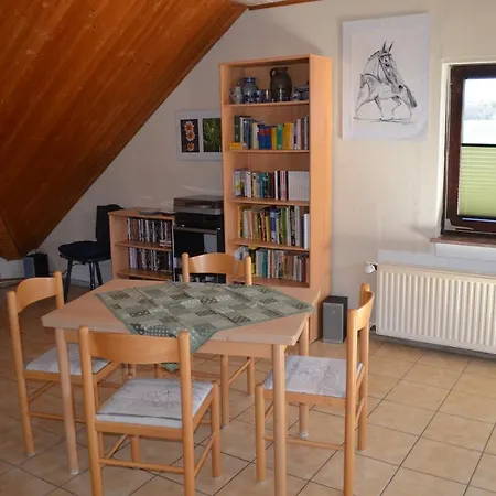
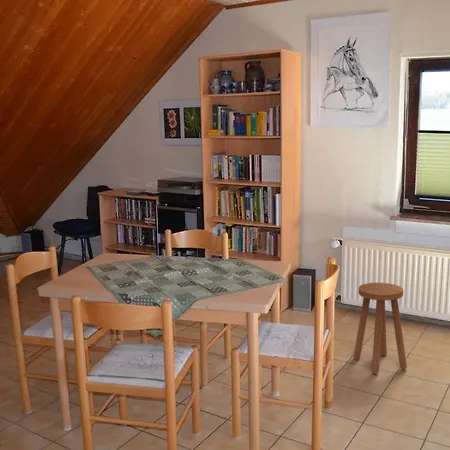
+ stool (380, 326)
